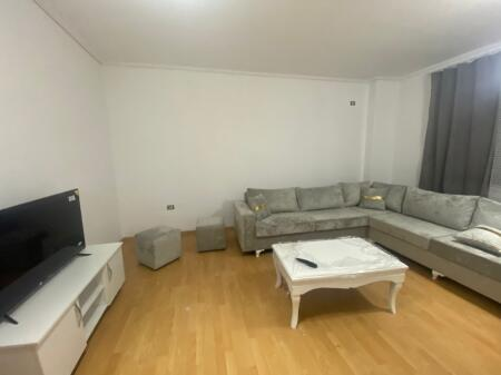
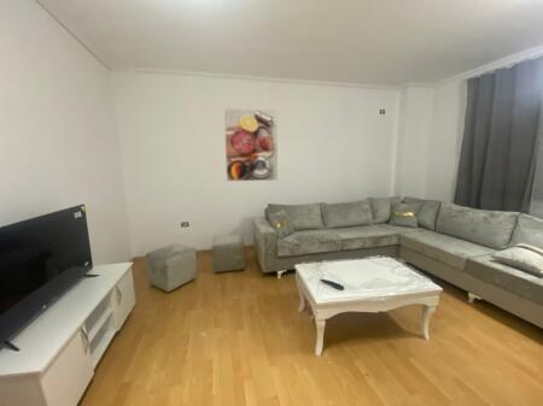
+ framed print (251, 146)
